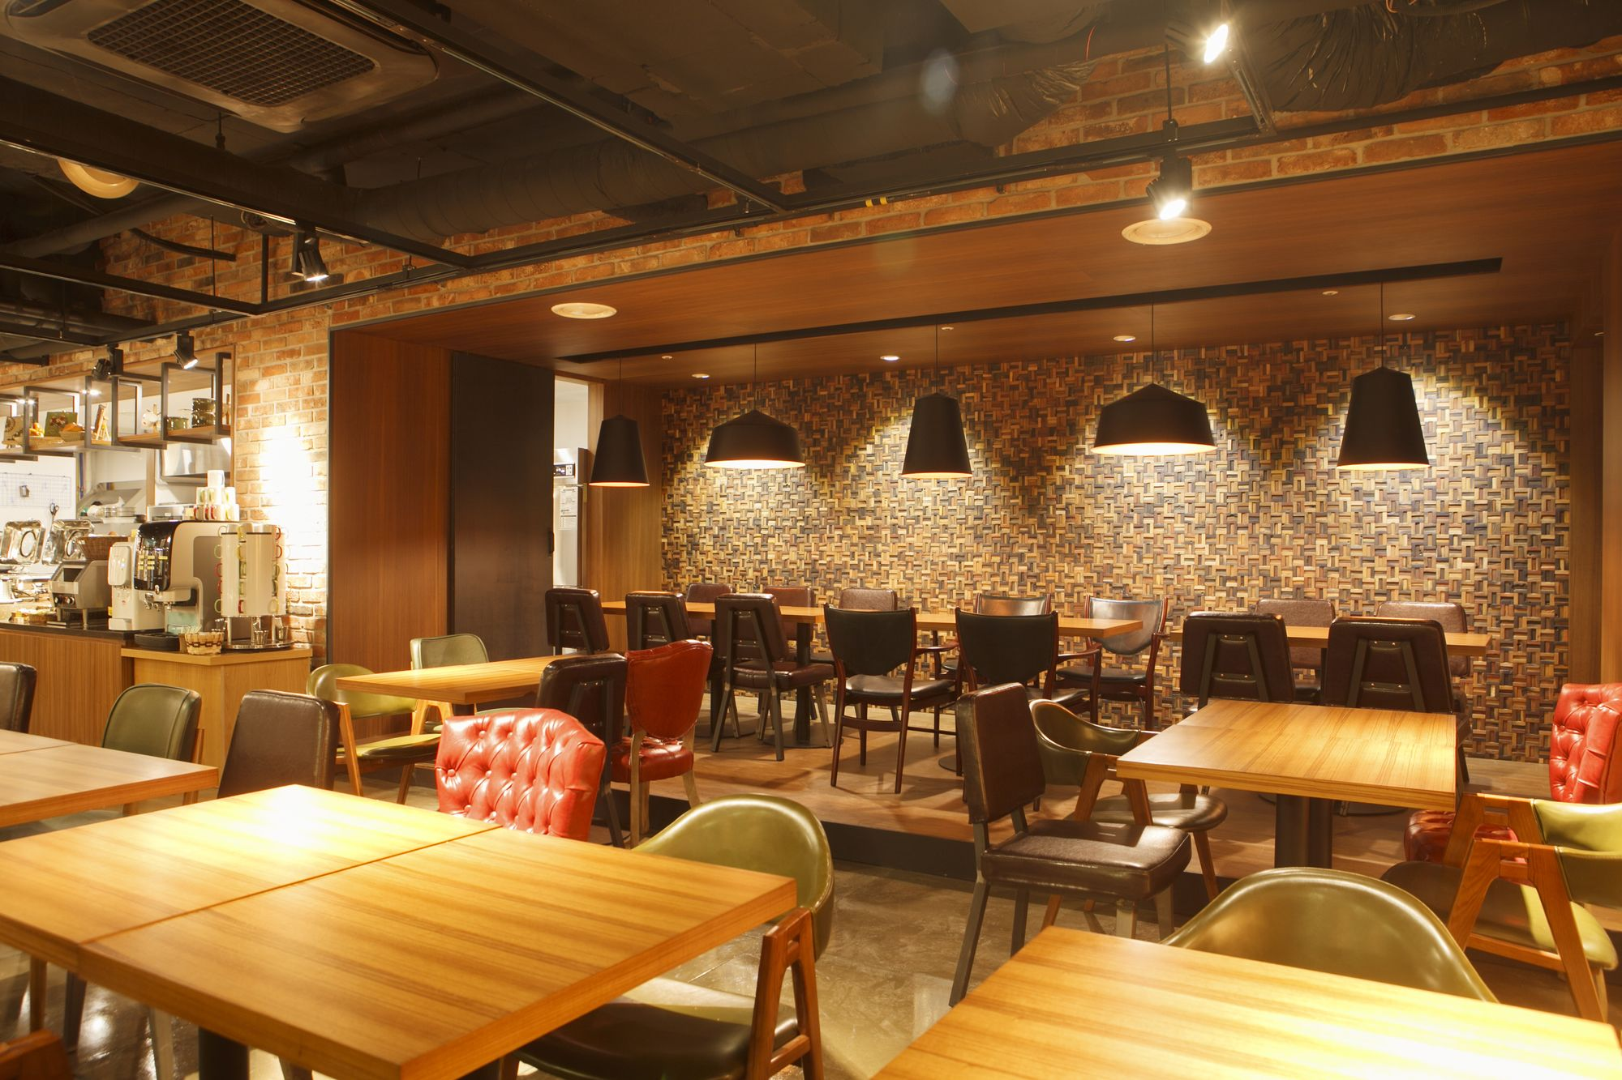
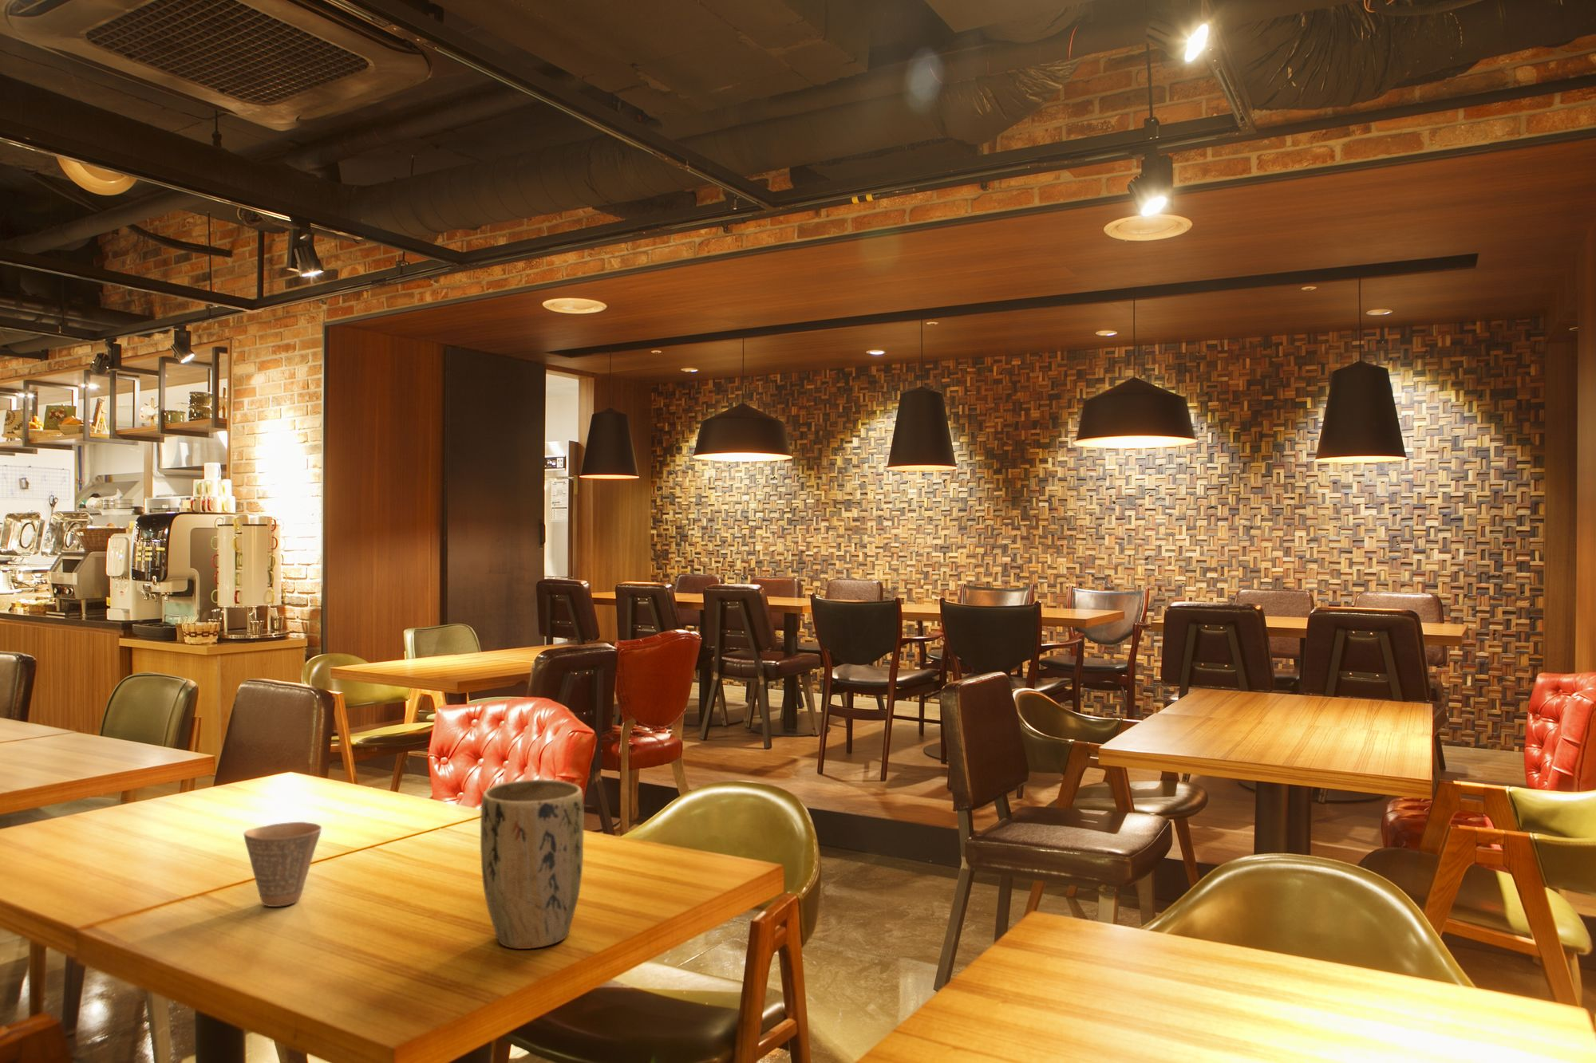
+ plant pot (532, 863)
+ cup (282, 865)
